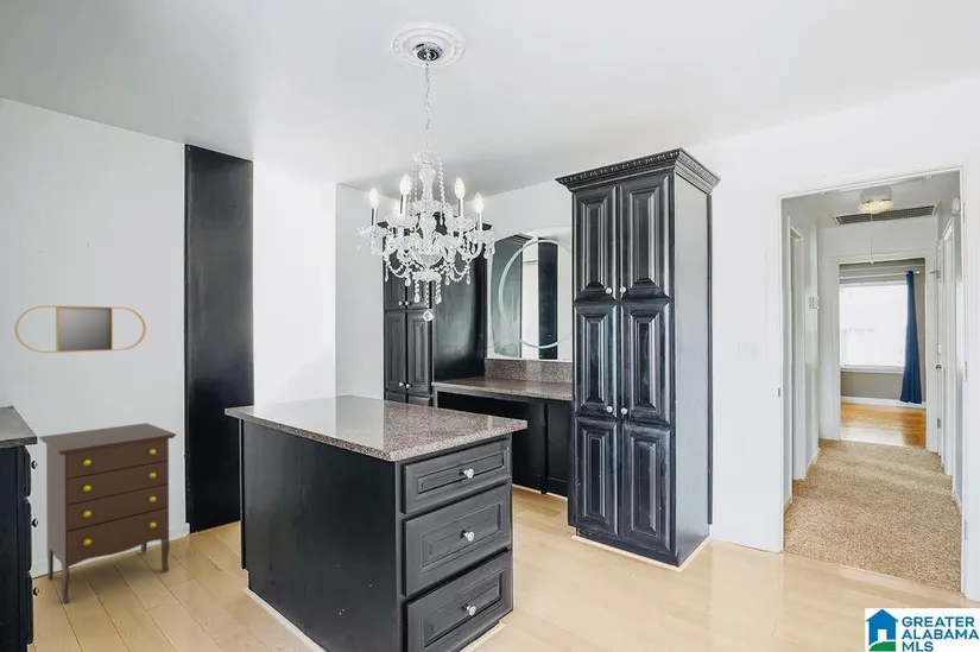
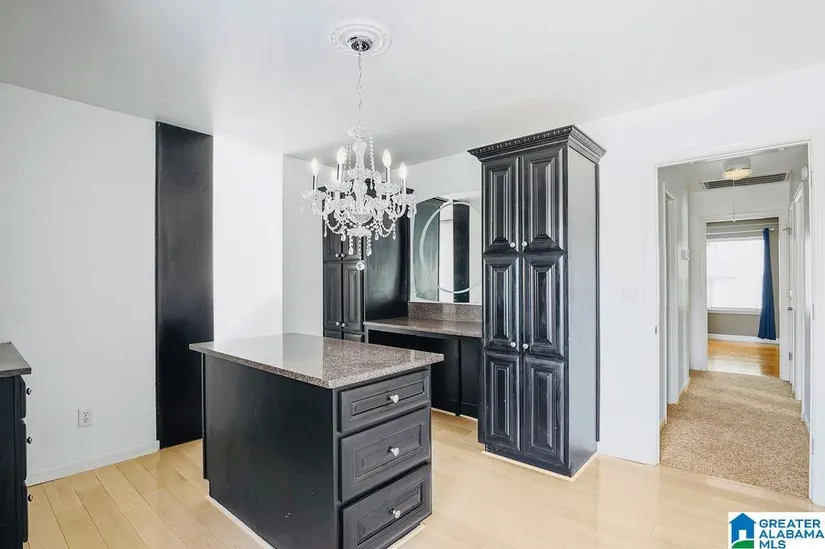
- home mirror (84, 328)
- dresser (108, 505)
